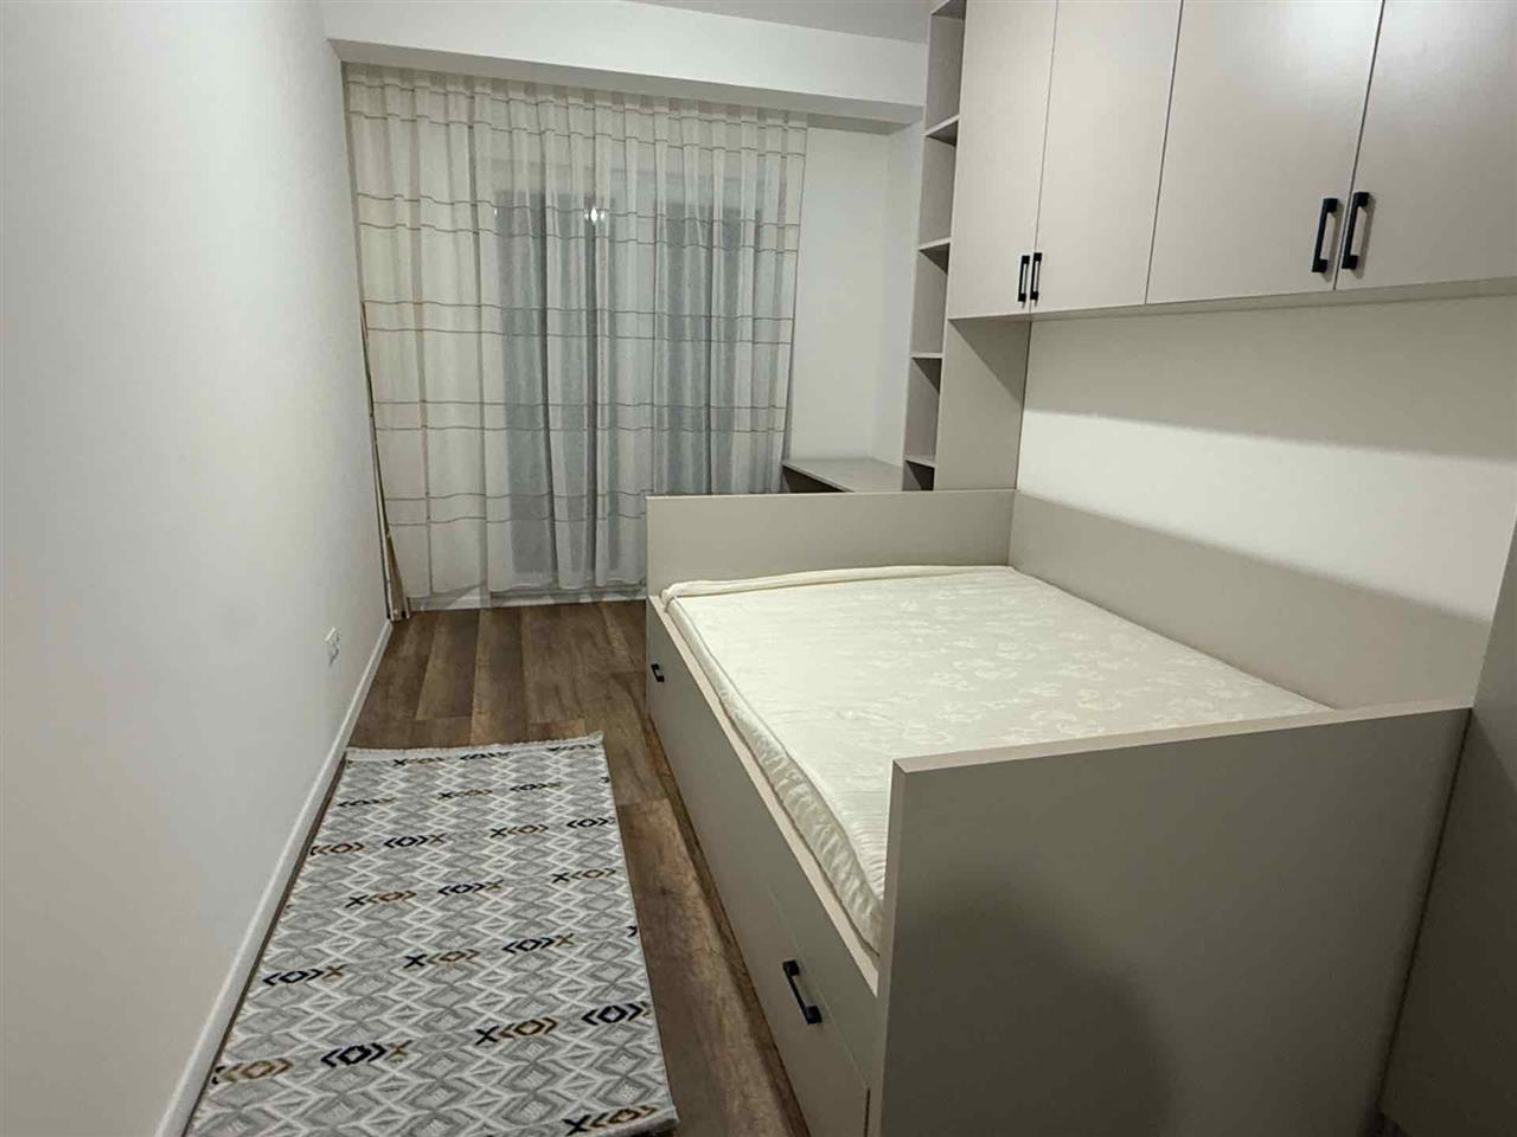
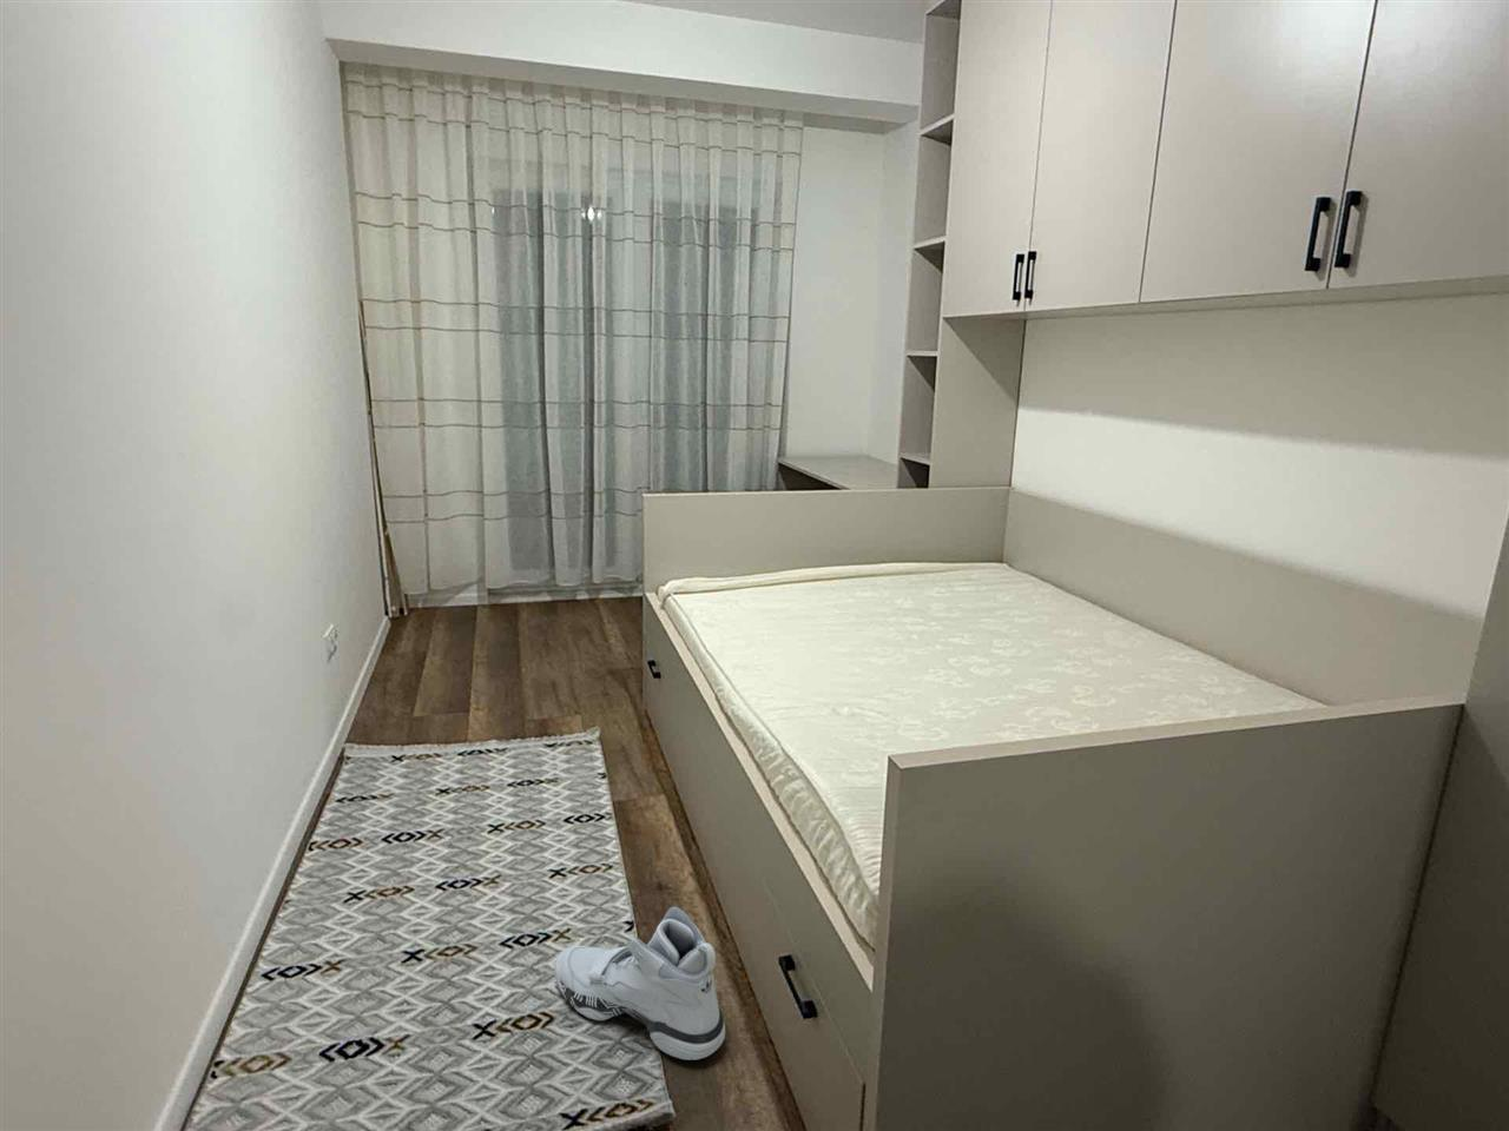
+ sneaker (637, 962)
